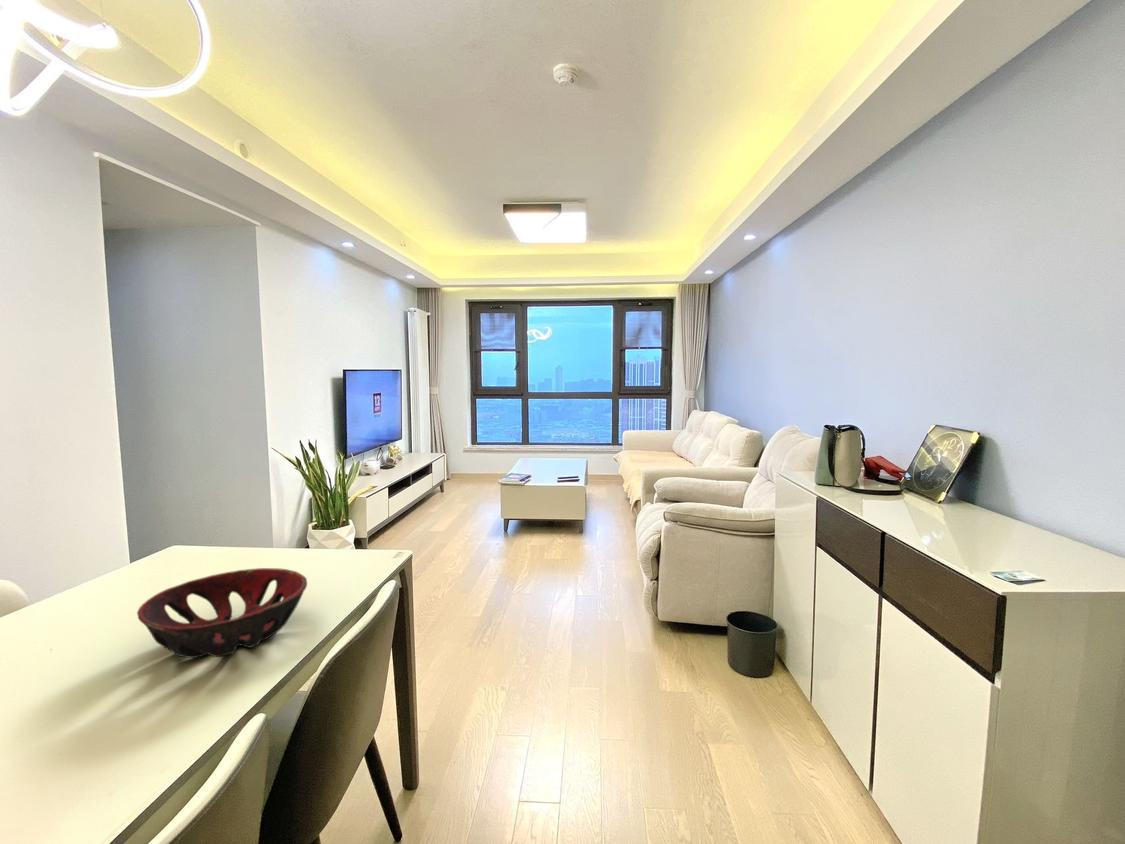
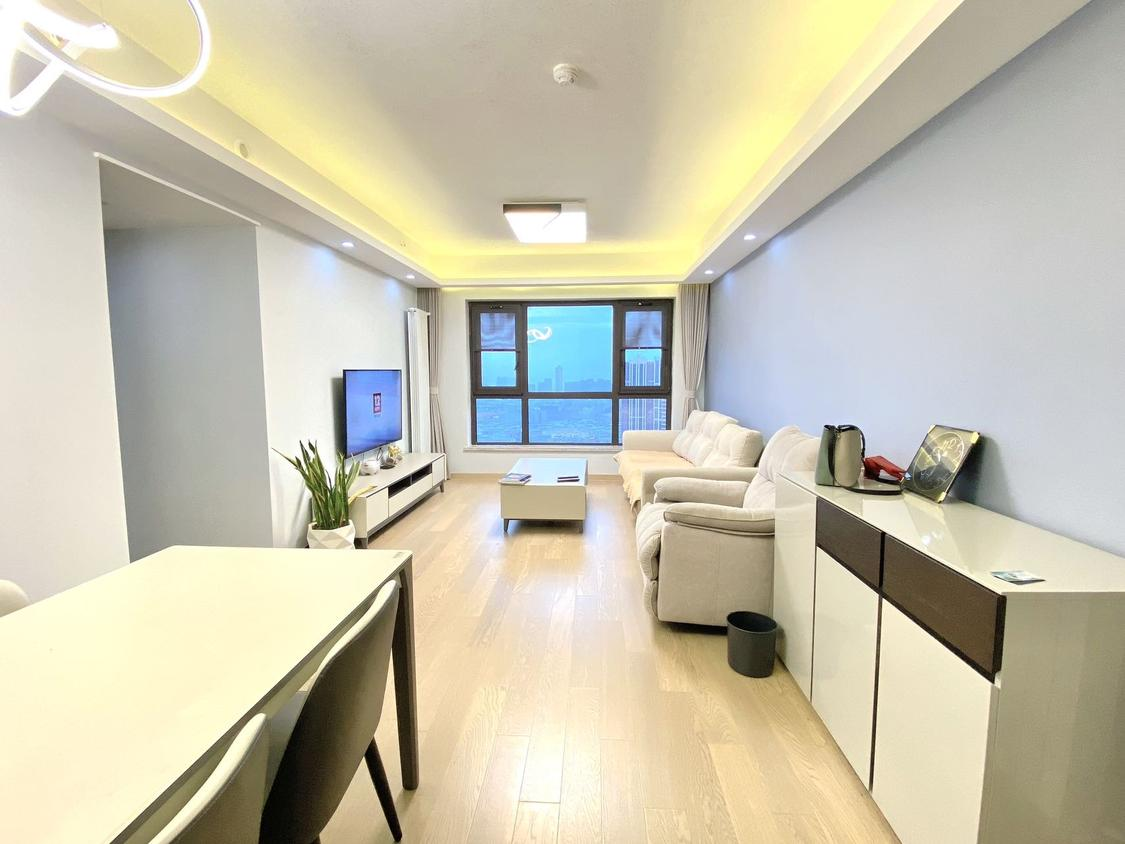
- decorative bowl (230, 613)
